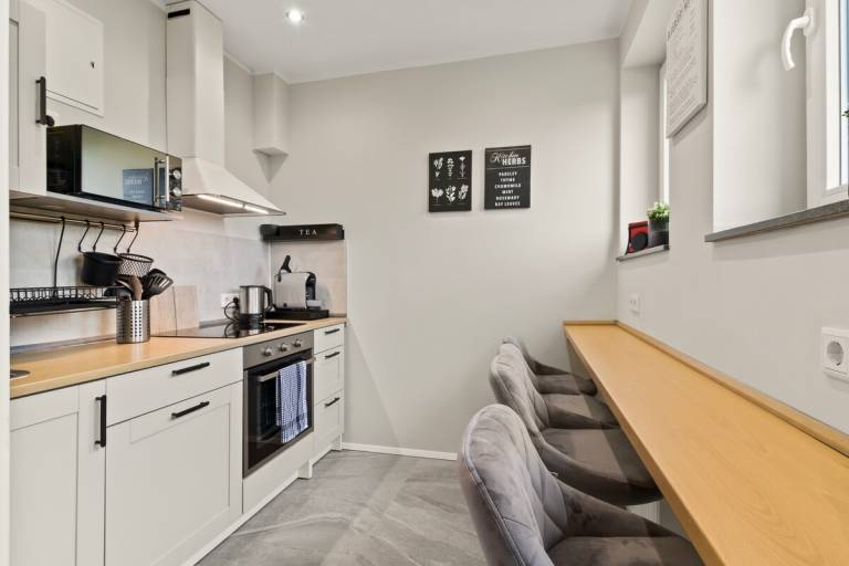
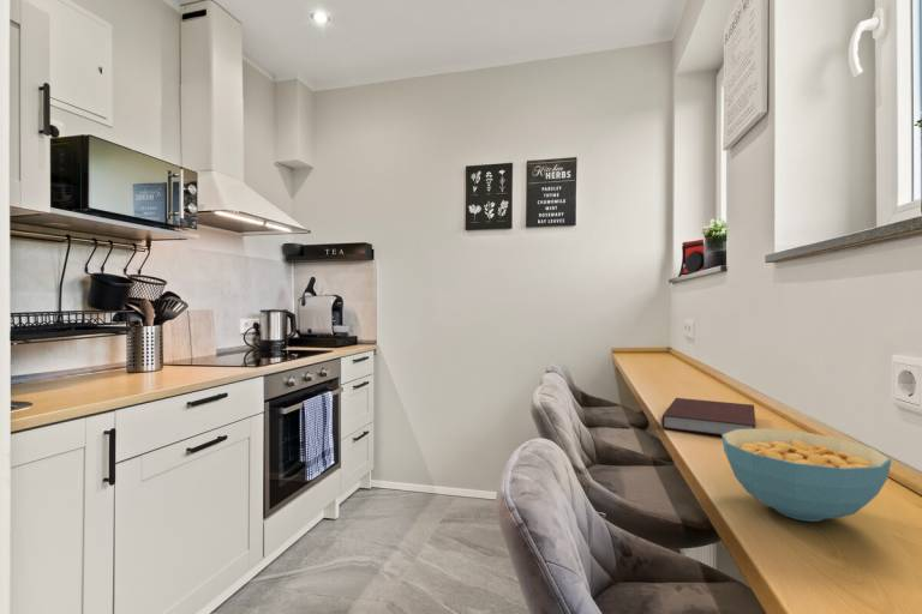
+ cereal bowl (798, 478)
+ notebook (710, 415)
